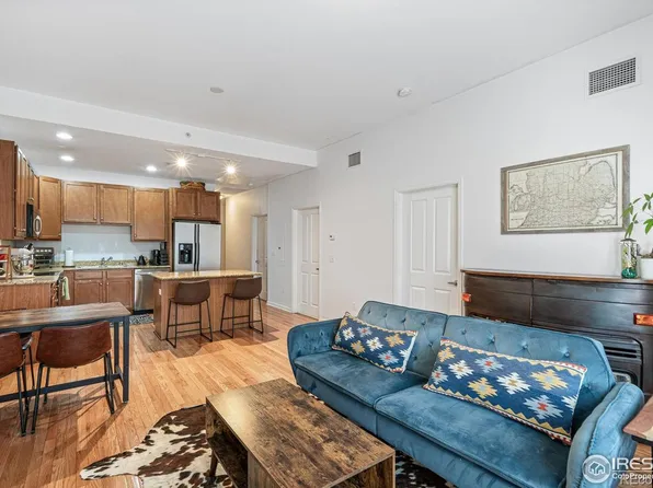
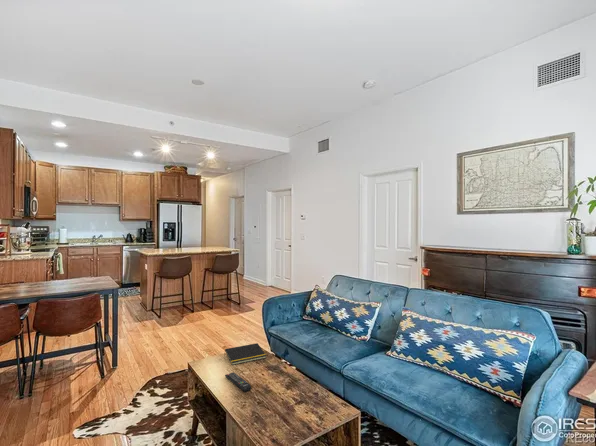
+ remote control (237, 381)
+ notepad (245, 353)
